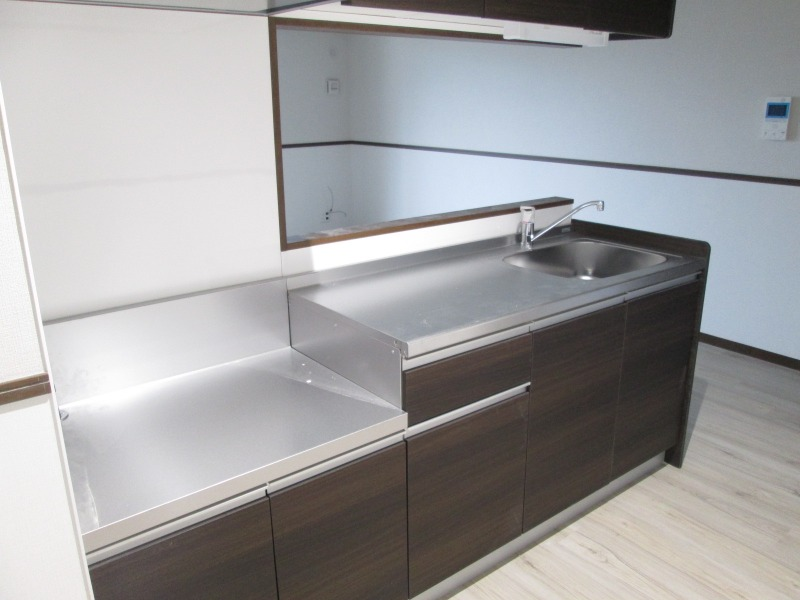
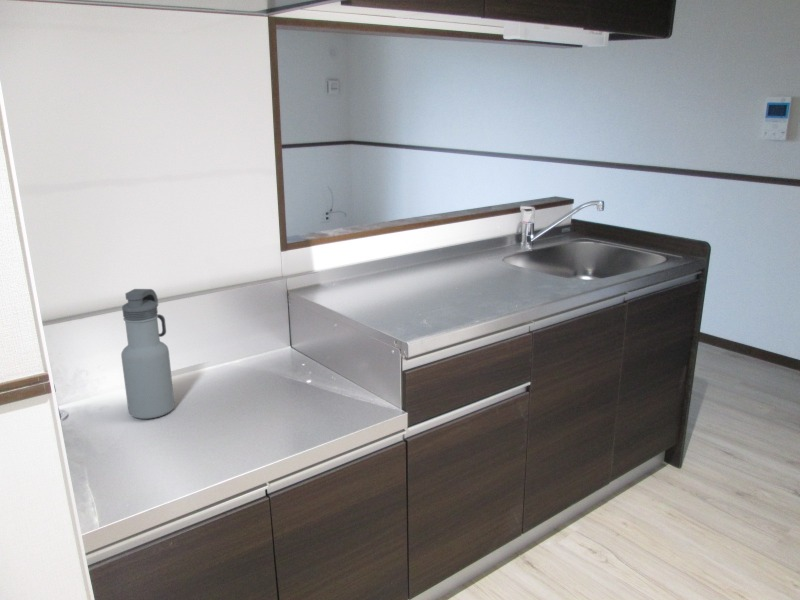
+ water bottle (145, 352)
